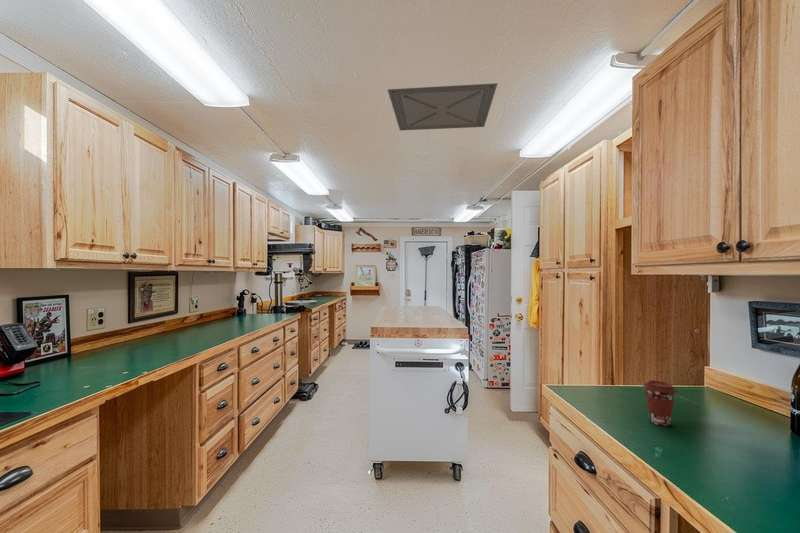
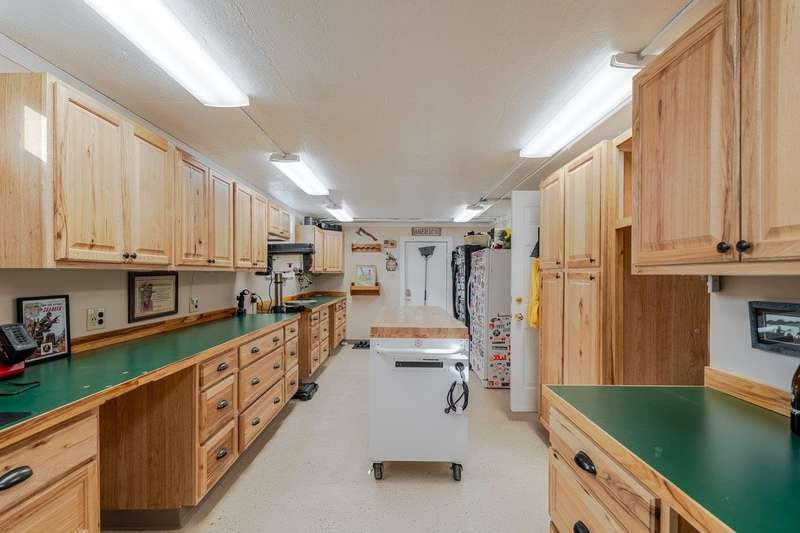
- coffee cup (659, 402)
- ceiling vent (441, 110)
